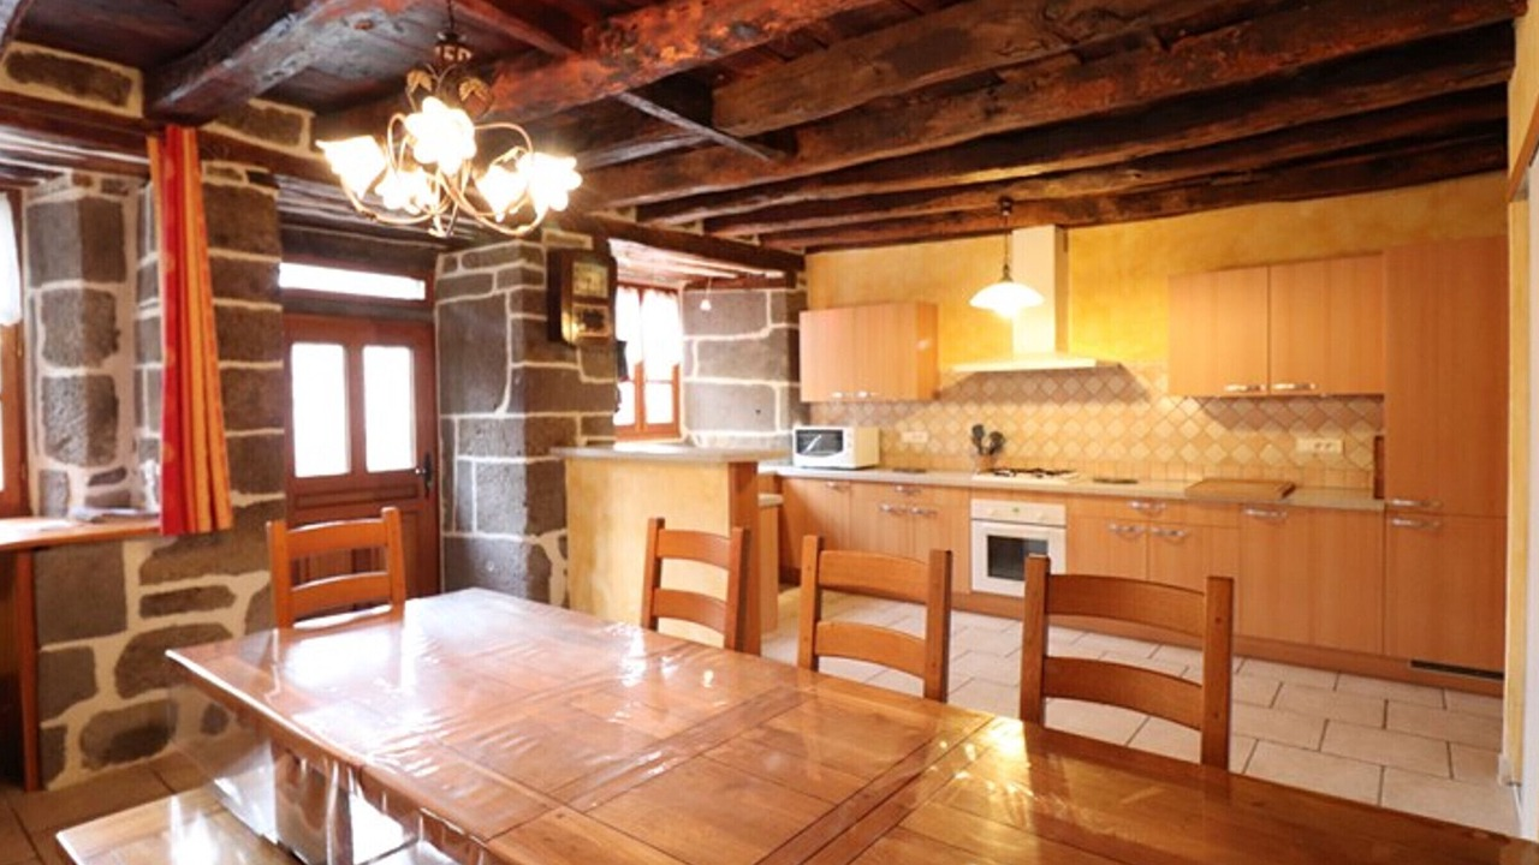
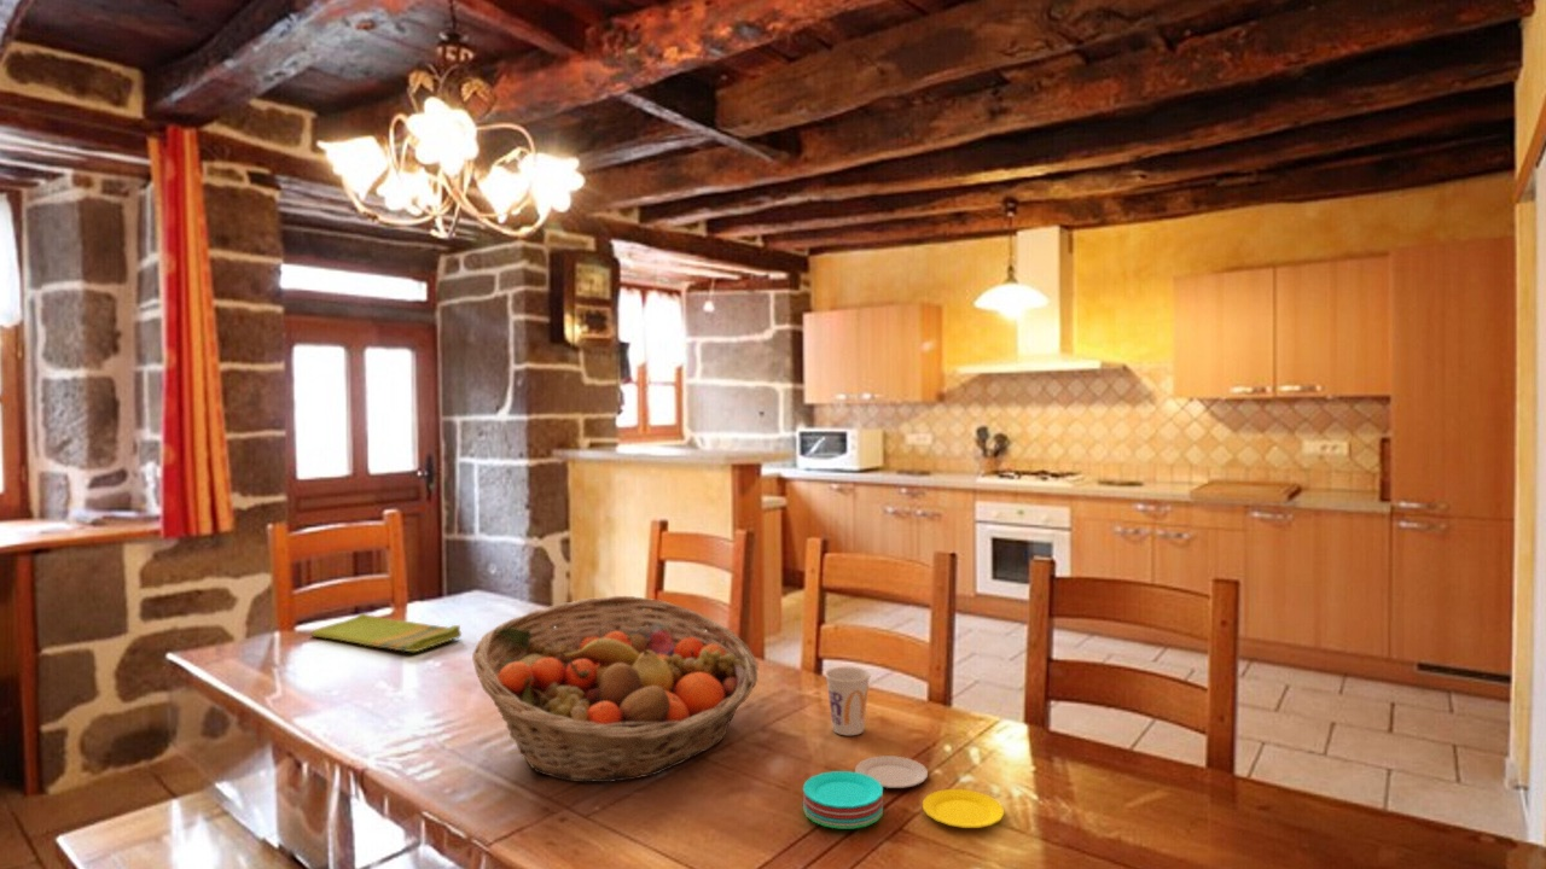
+ dish towel (385, 631)
+ fruit basket (622, 678)
+ cup (848, 701)
+ plate (894, 782)
